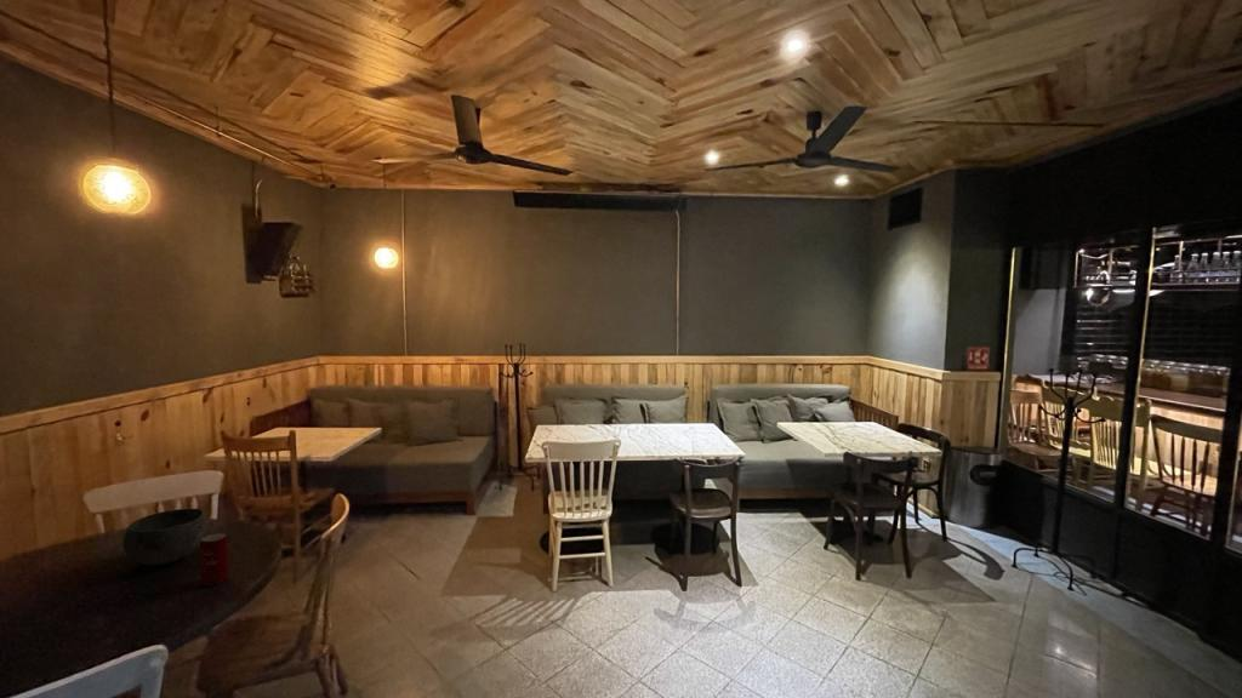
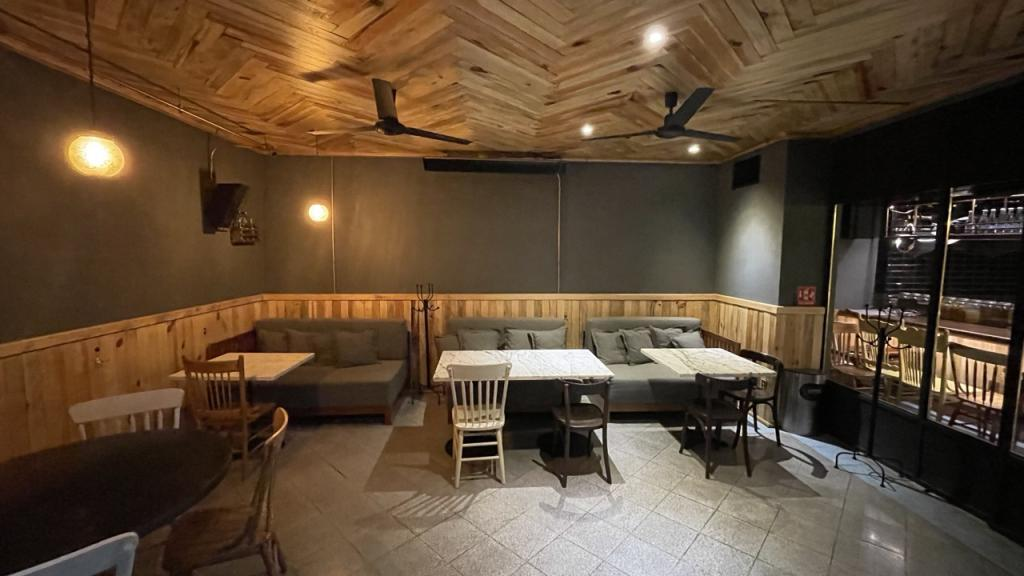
- beverage can (213, 559)
- bowl (166, 538)
